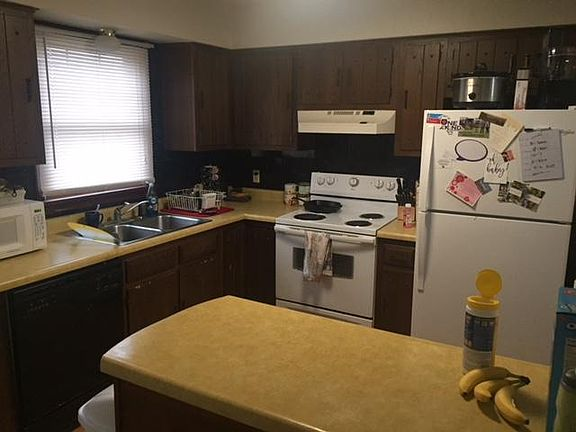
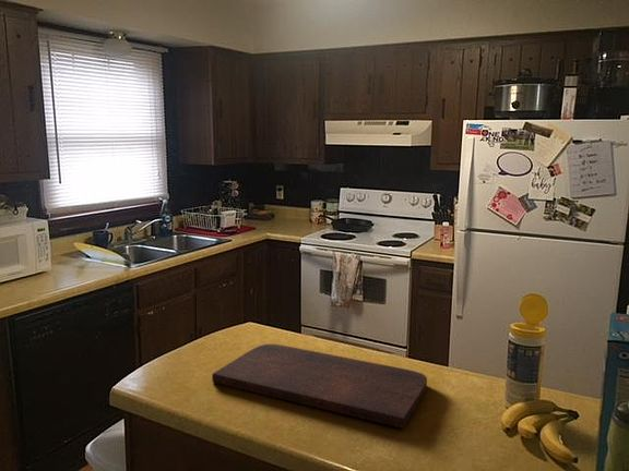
+ cutting board (322, 377)
